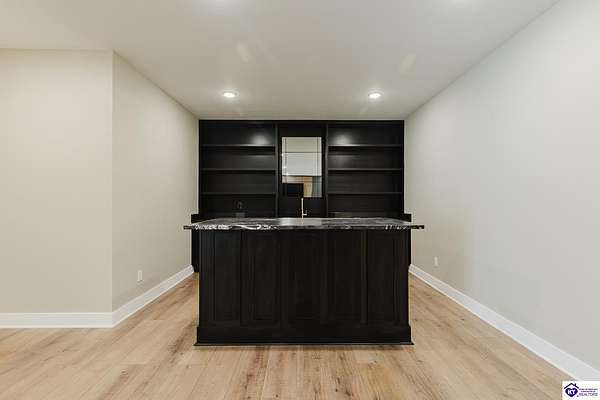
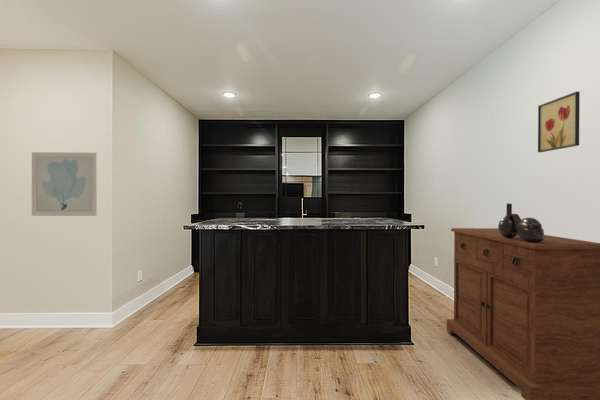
+ wall art (64, 184)
+ wall art (558, 124)
+ sideboard (513, 297)
+ decorative vase (521, 221)
